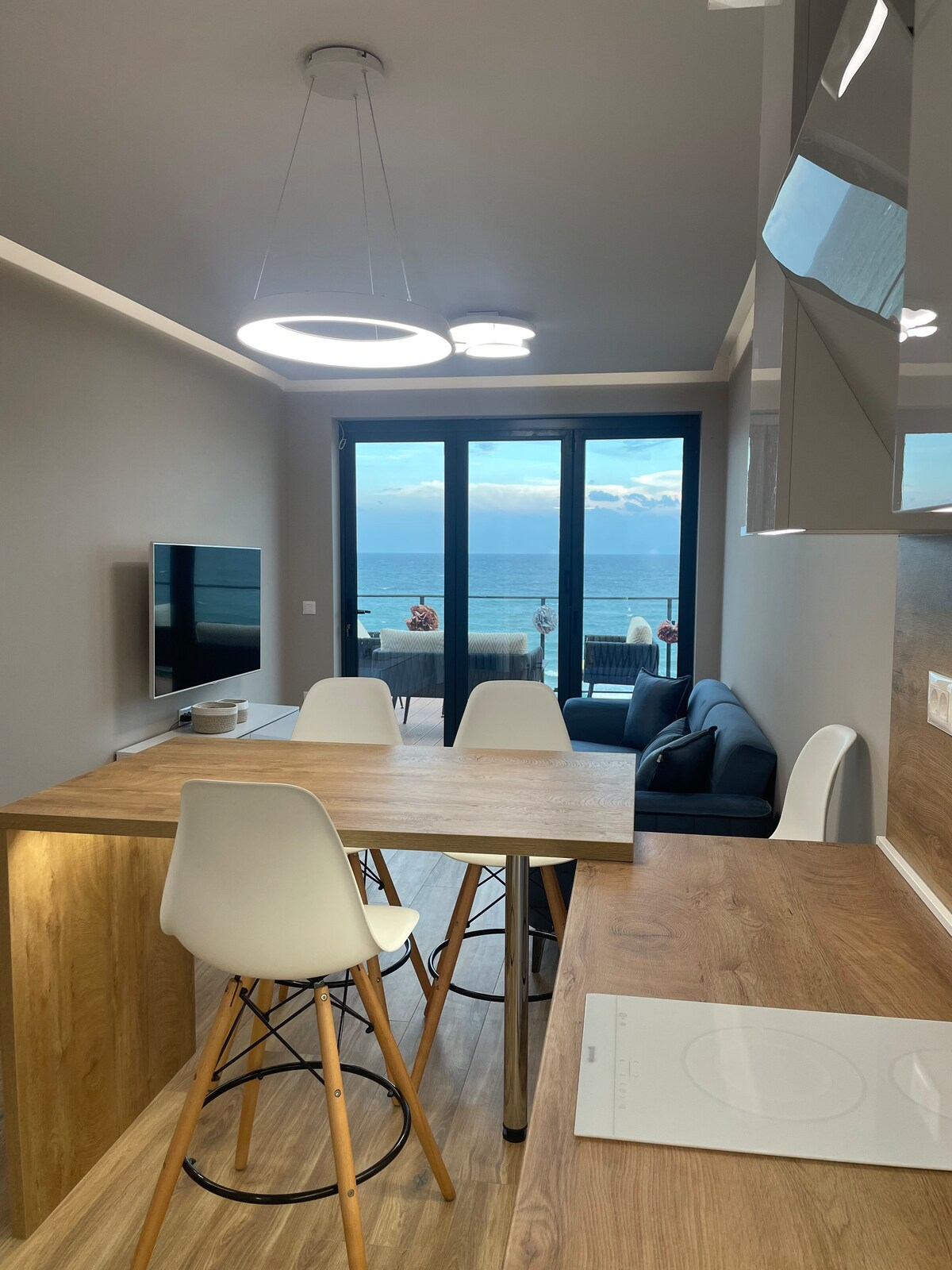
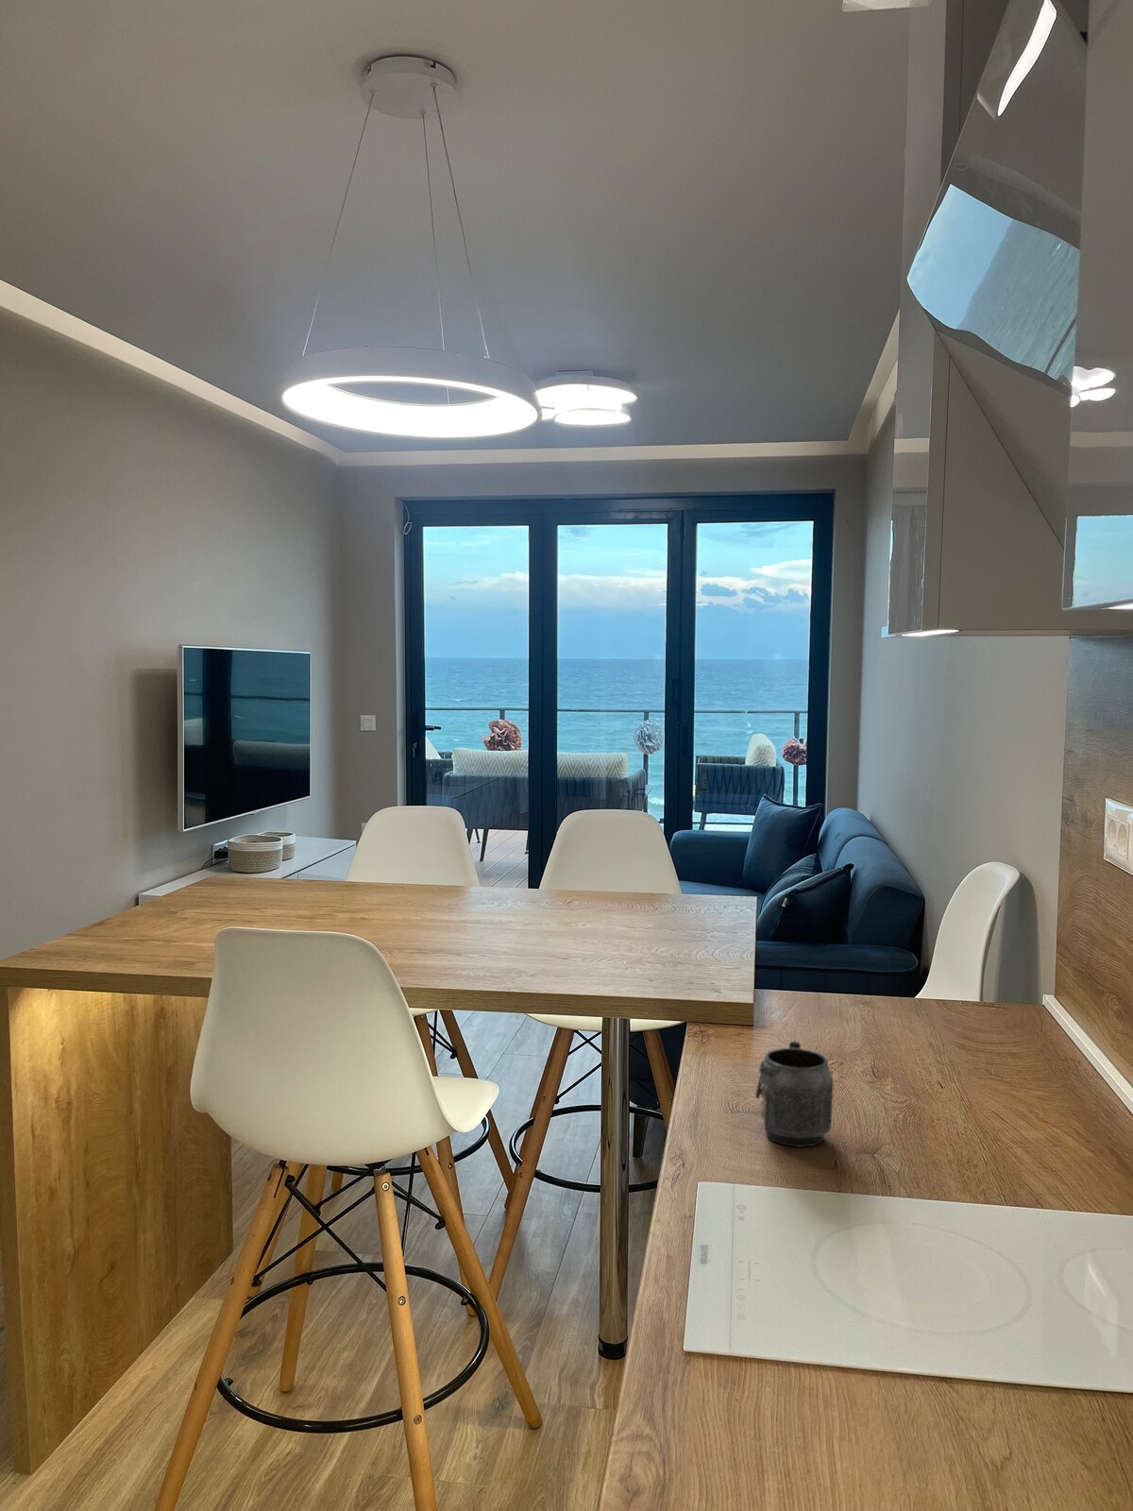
+ mug (793, 1091)
